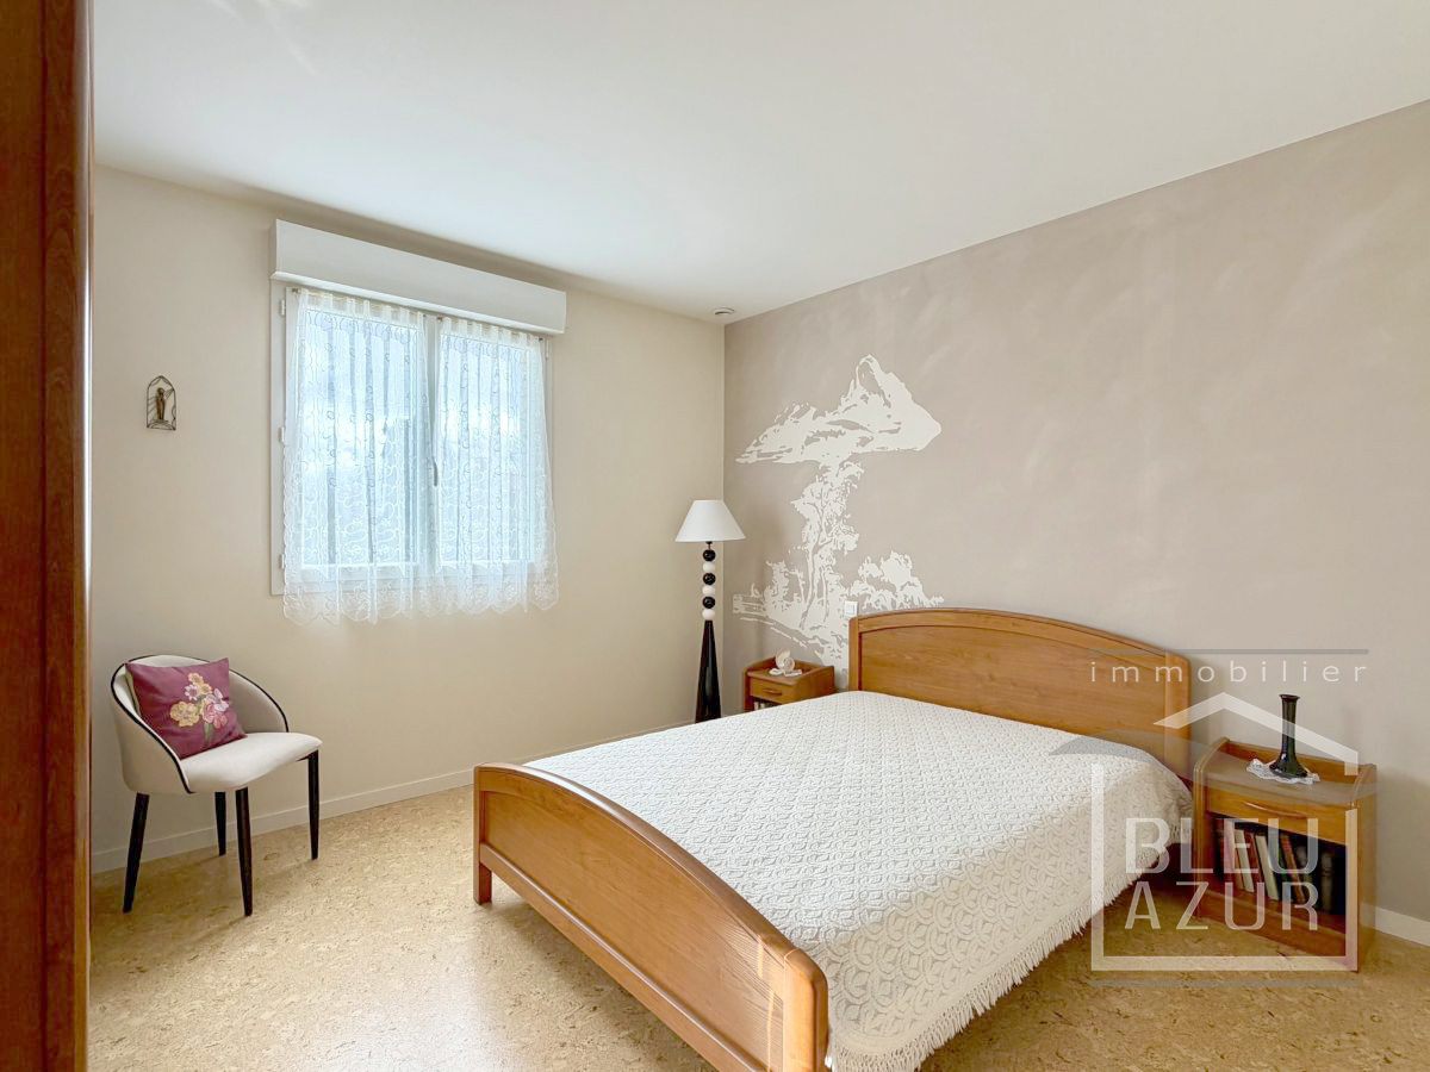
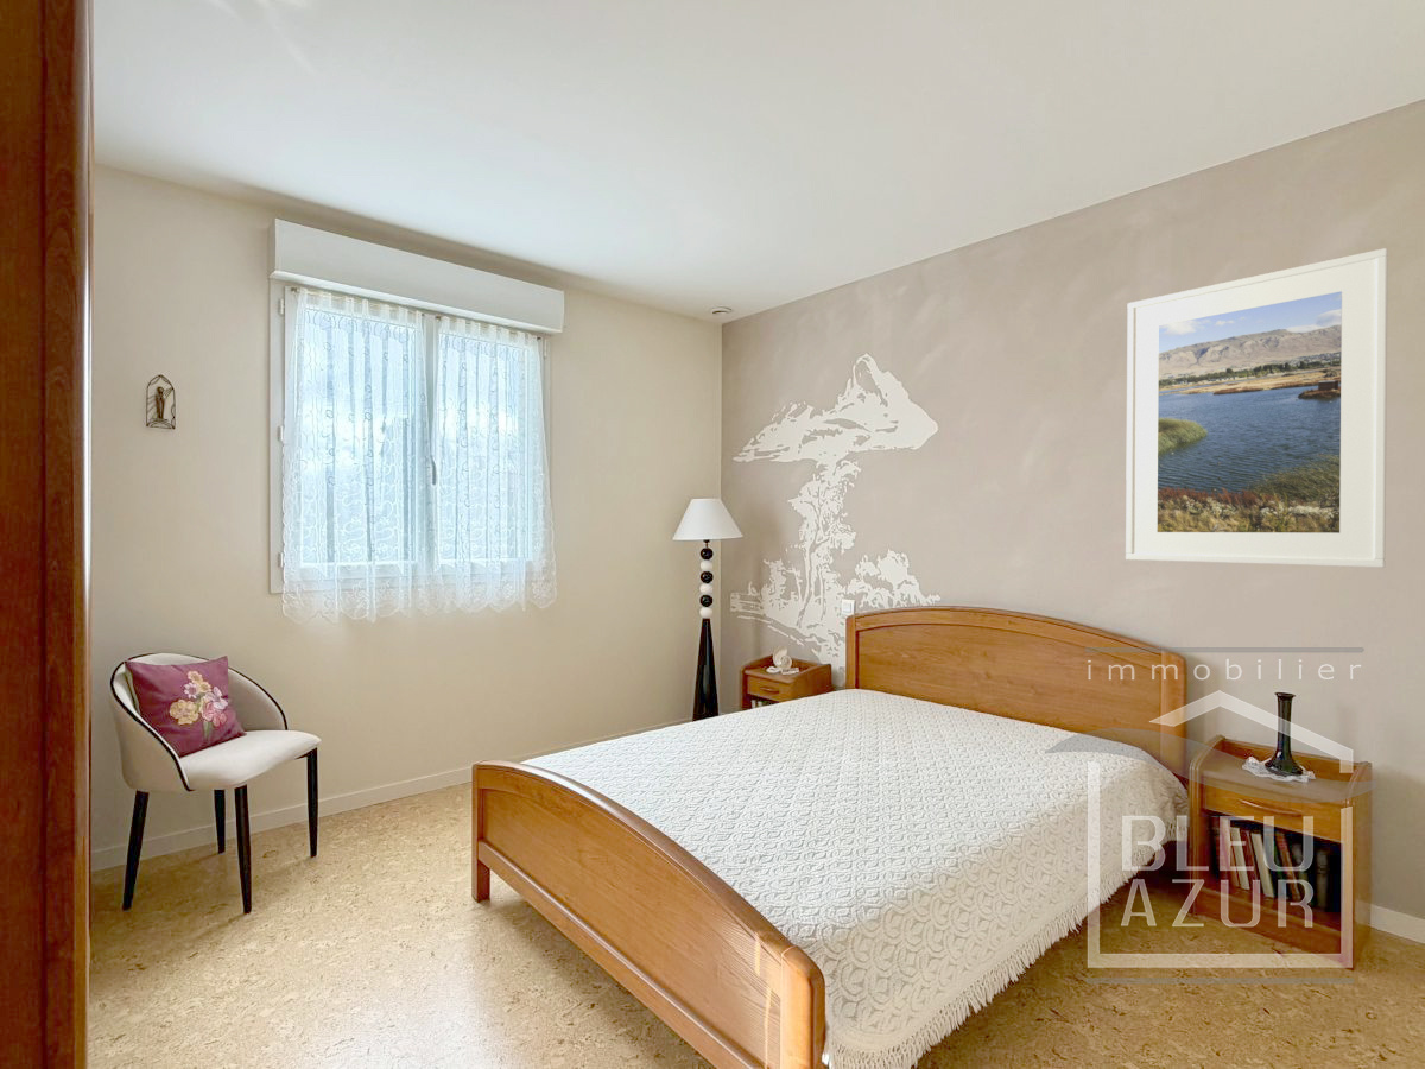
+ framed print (1242, 420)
